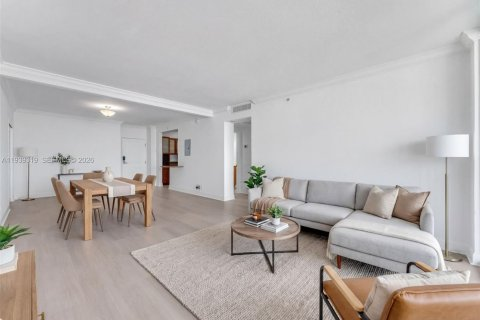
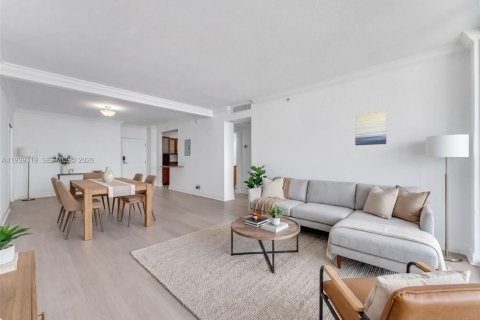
+ wall art (370, 129)
